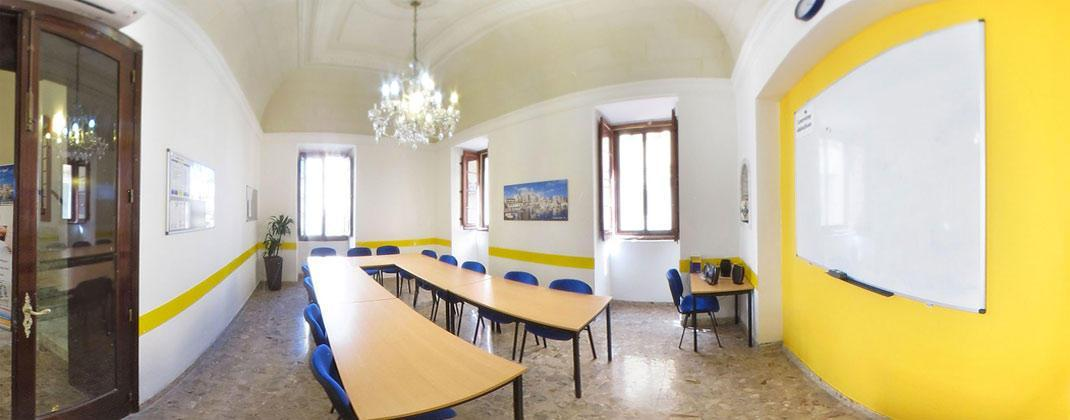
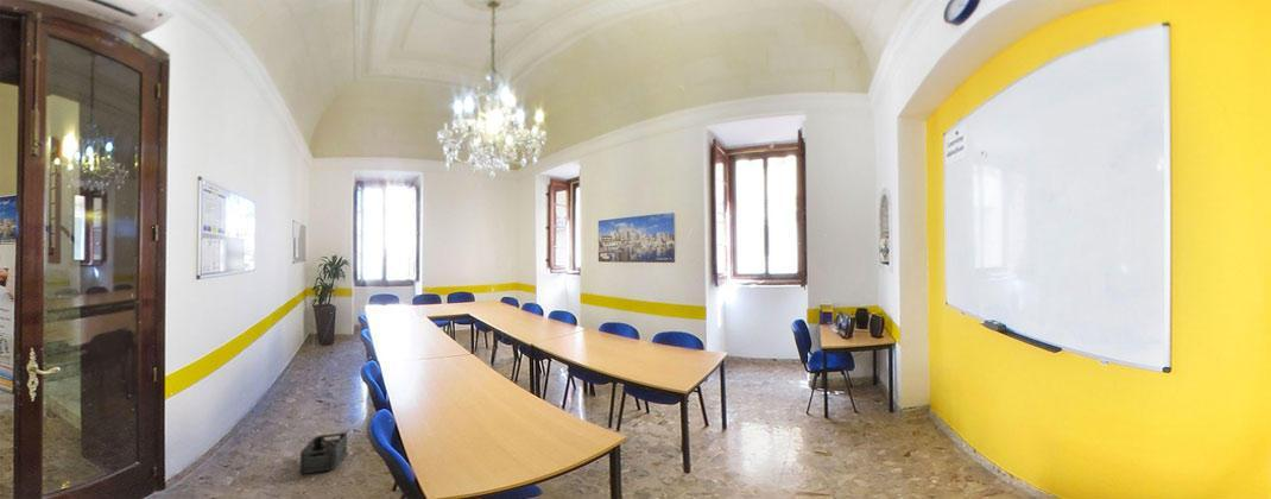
+ storage bin (324, 451)
